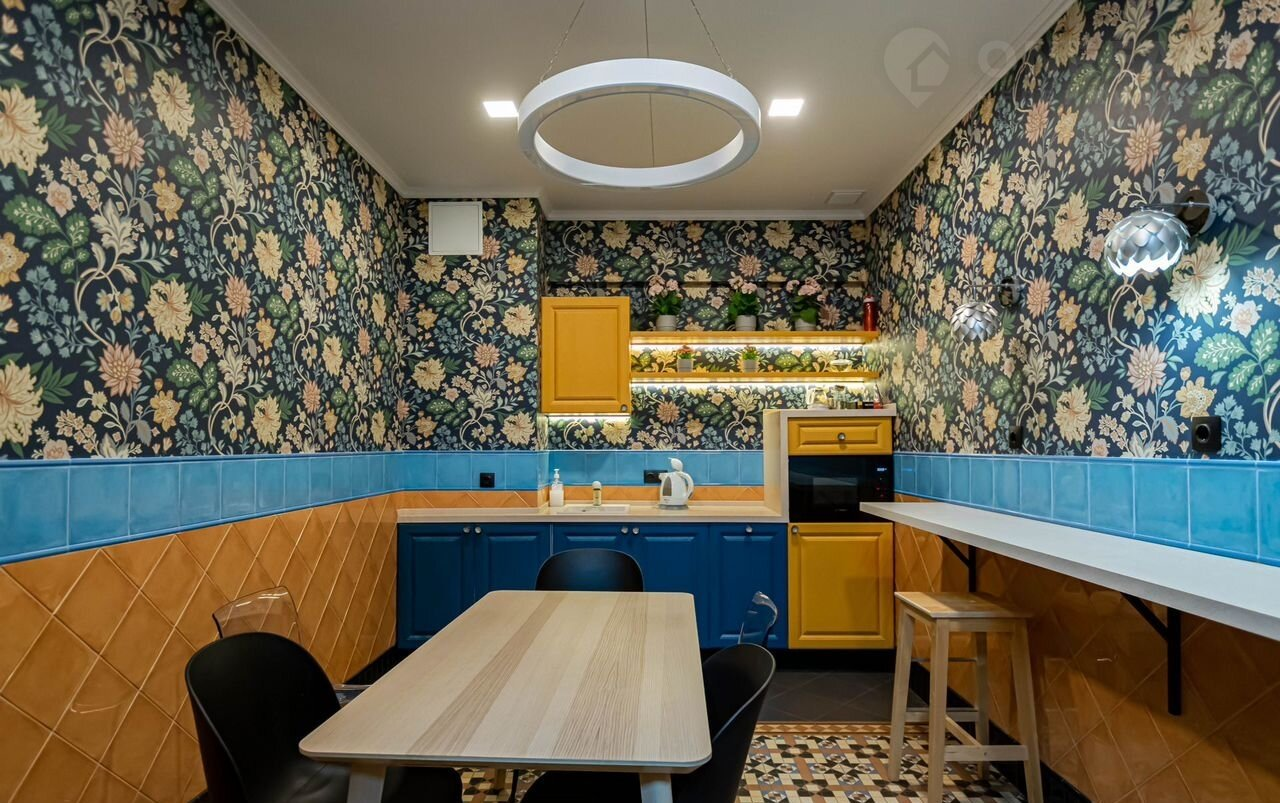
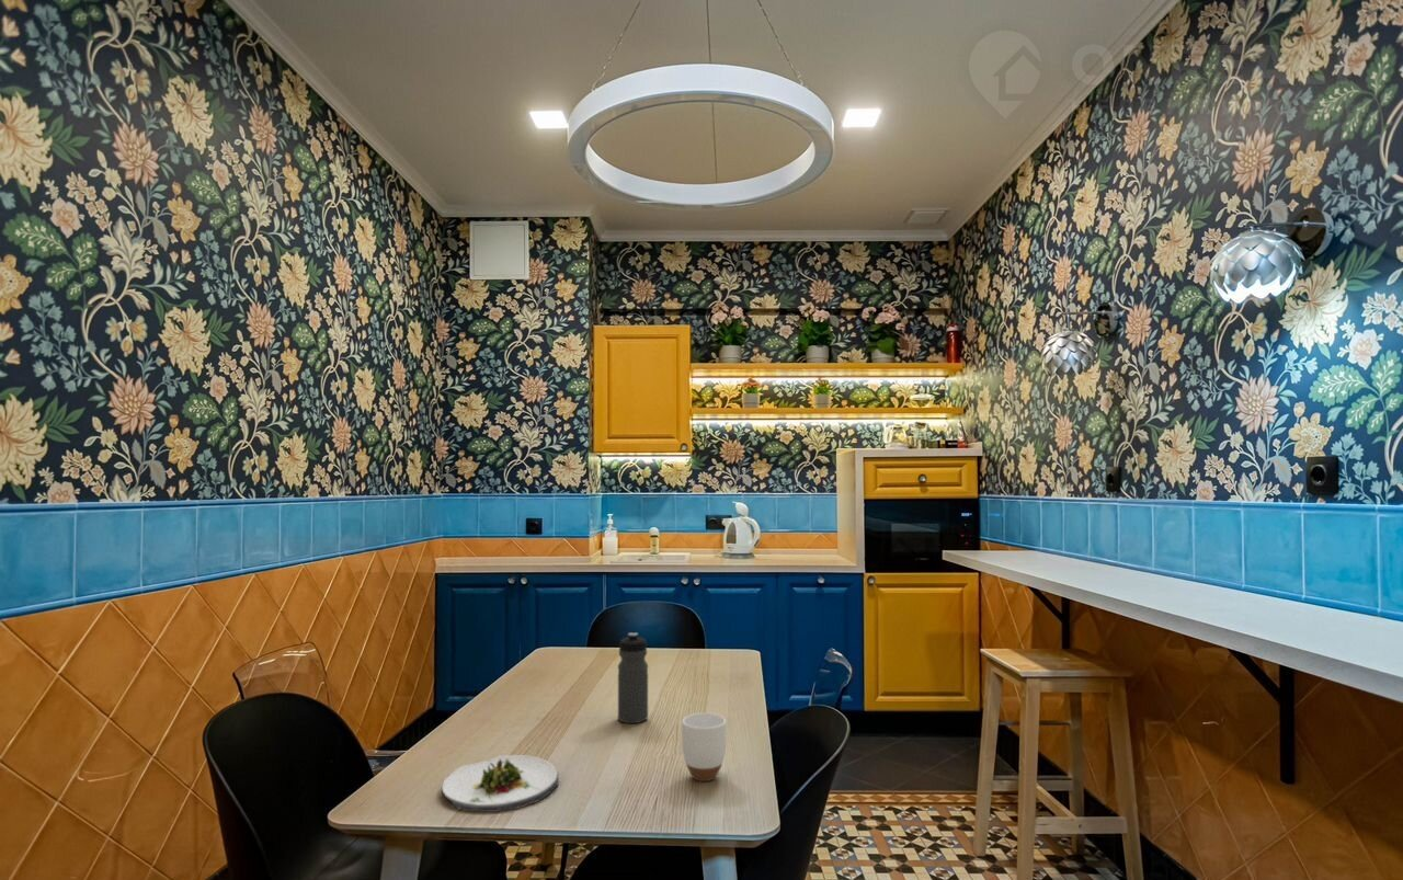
+ salad plate (501, 775)
+ mug (705, 744)
+ water bottle (632, 675)
